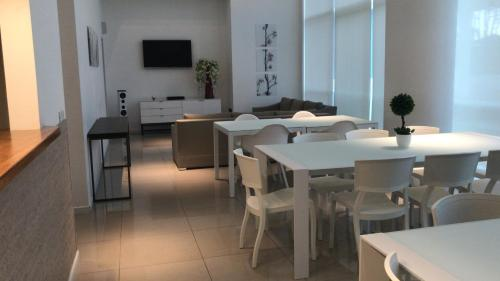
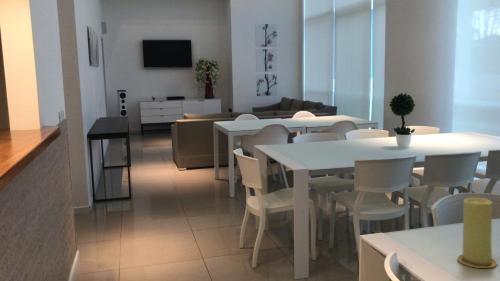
+ candle (477, 230)
